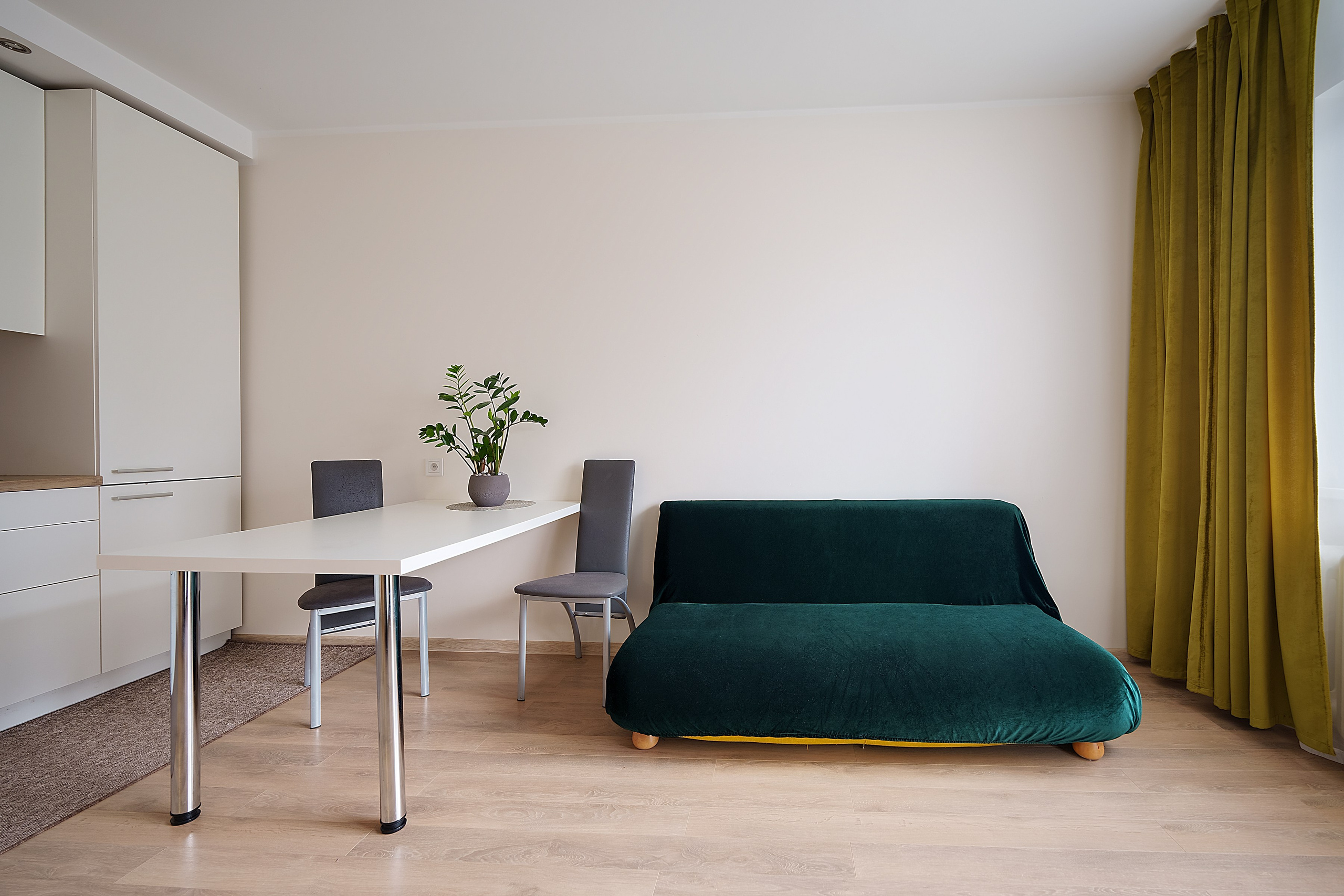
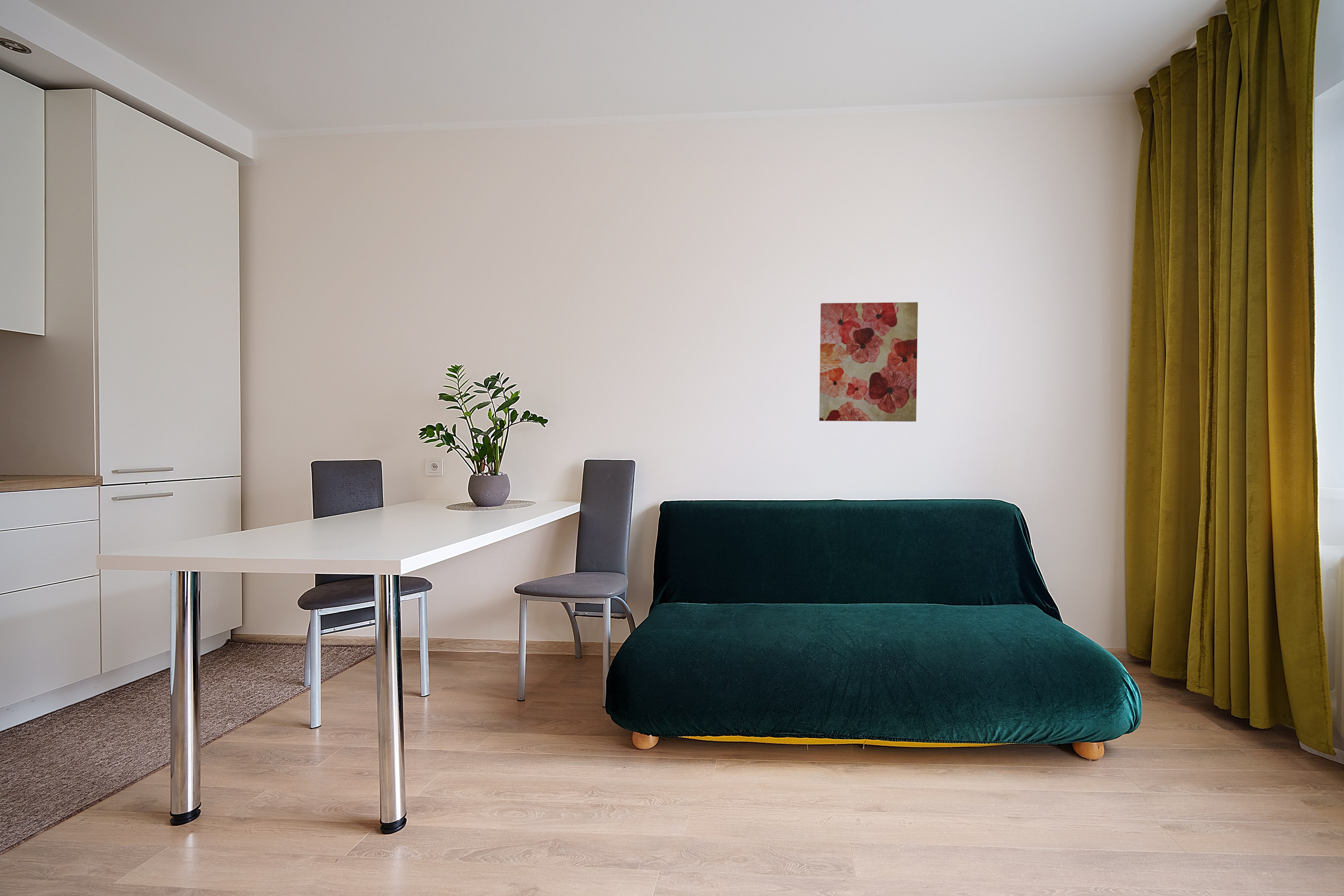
+ wall art (868, 362)
